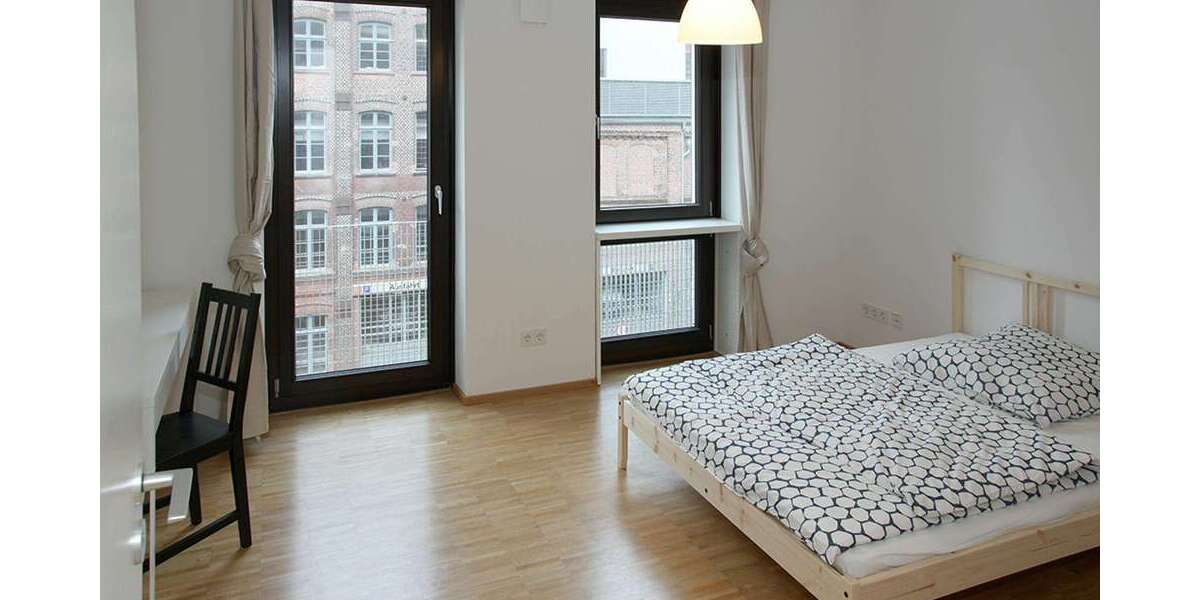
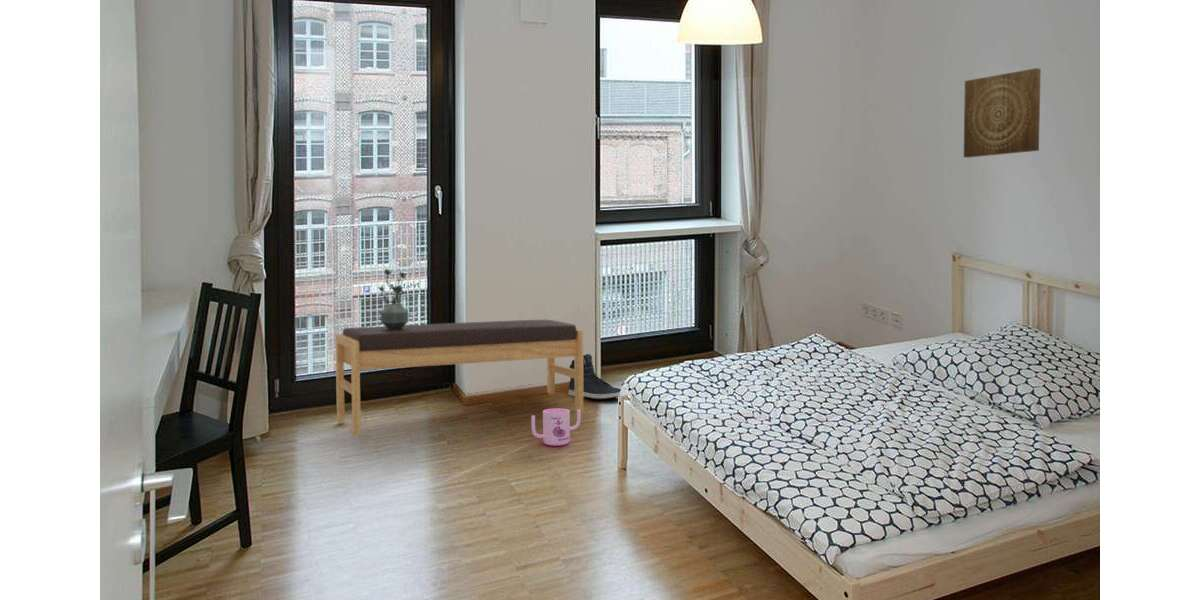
+ potted plant (393, 298)
+ sneaker (595, 375)
+ bench (462, 363)
+ wall art (1000, 114)
+ mug (556, 426)
